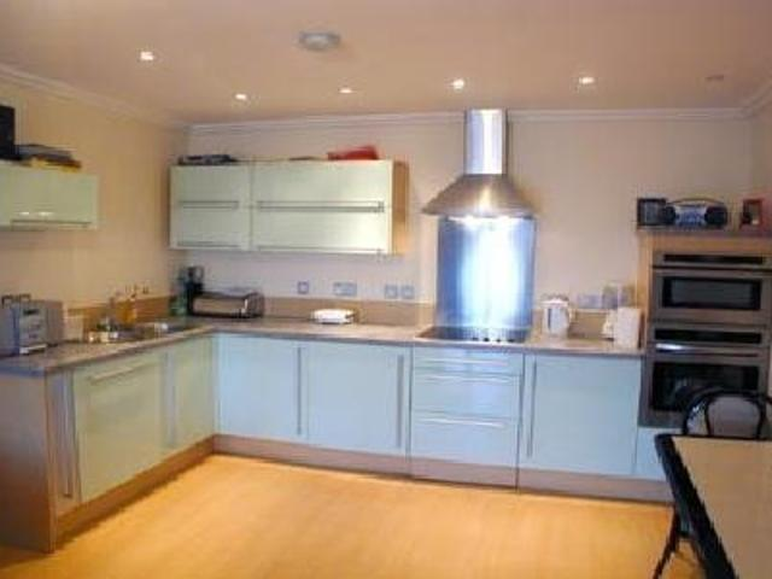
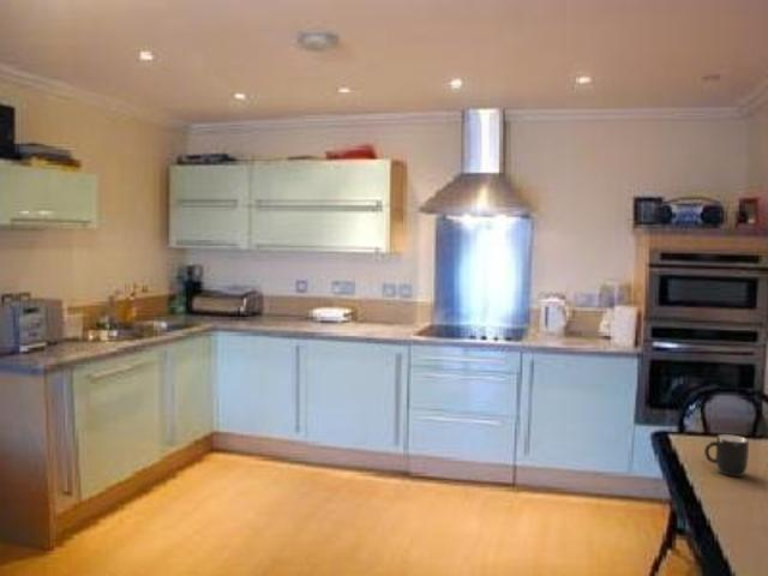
+ mug (726, 454)
